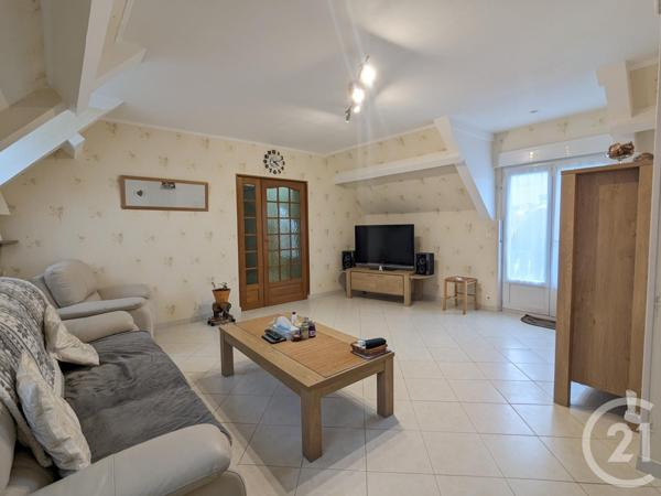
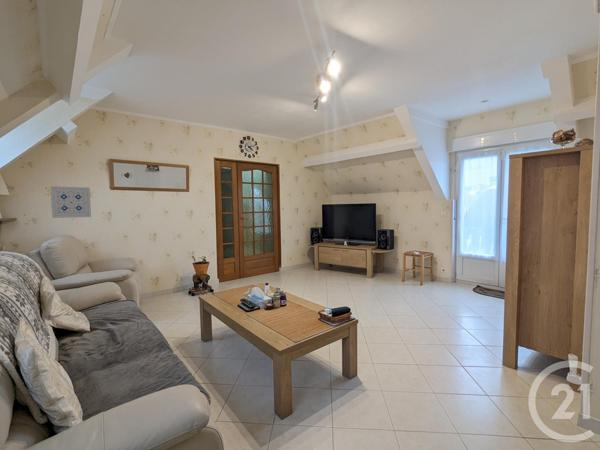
+ wall art (71, 202)
